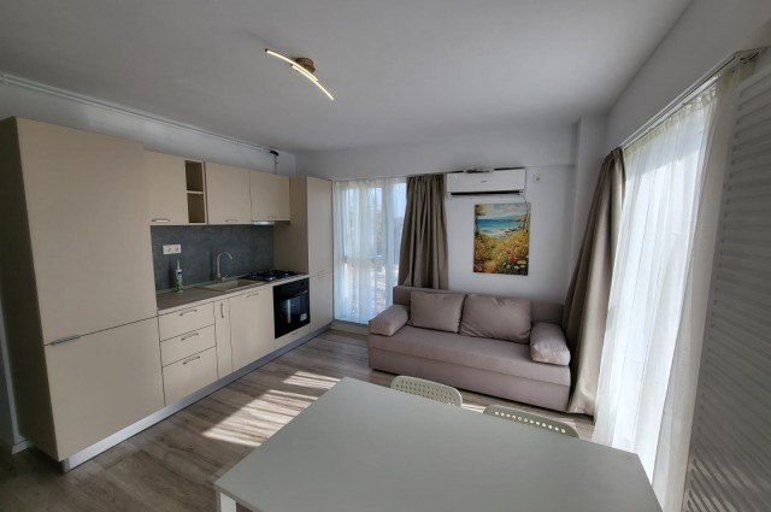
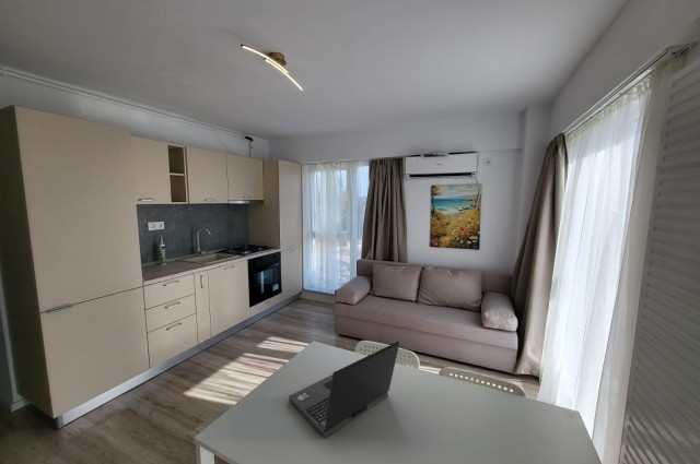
+ laptop (342, 370)
